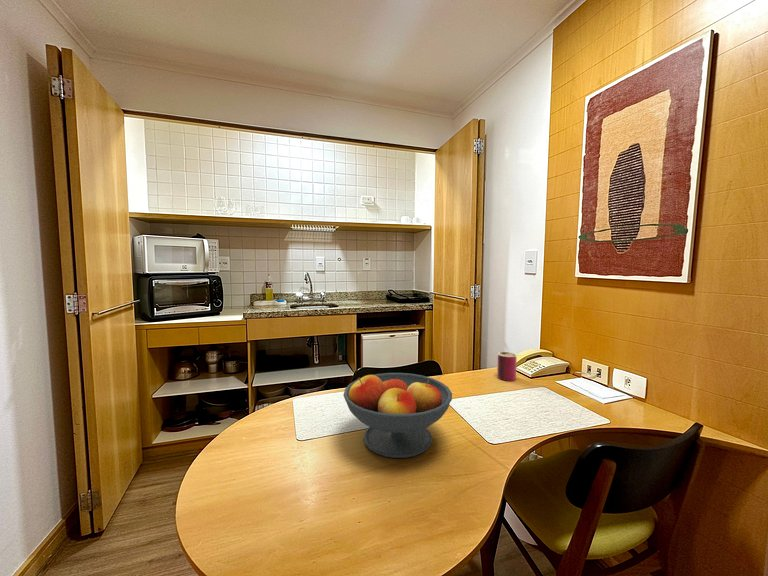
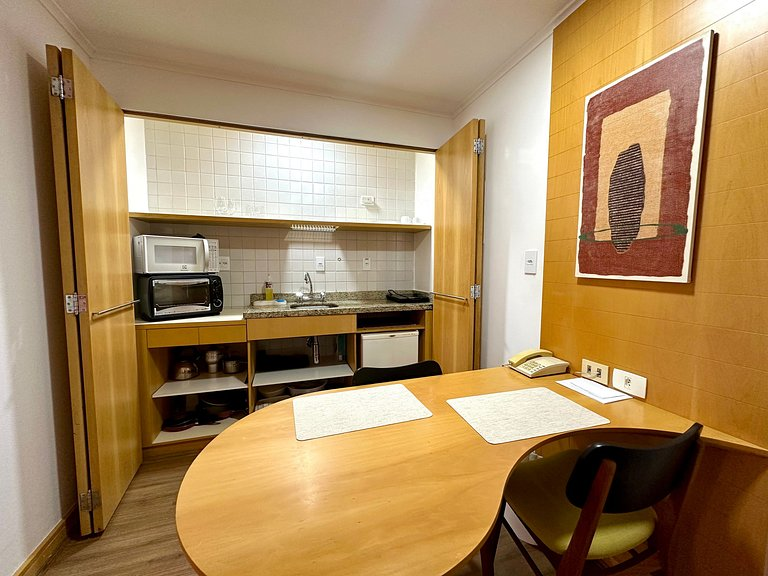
- can (506, 366)
- fruit bowl (397, 405)
